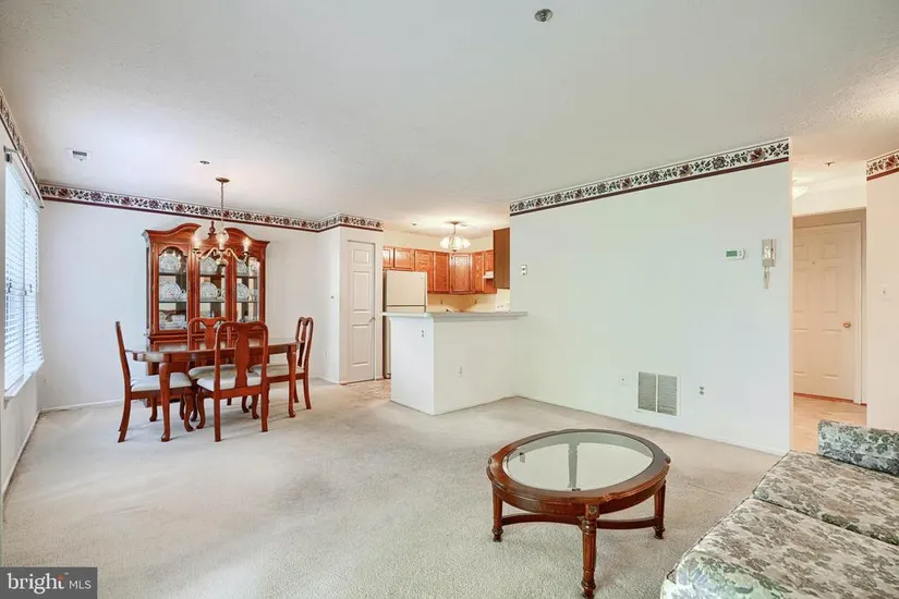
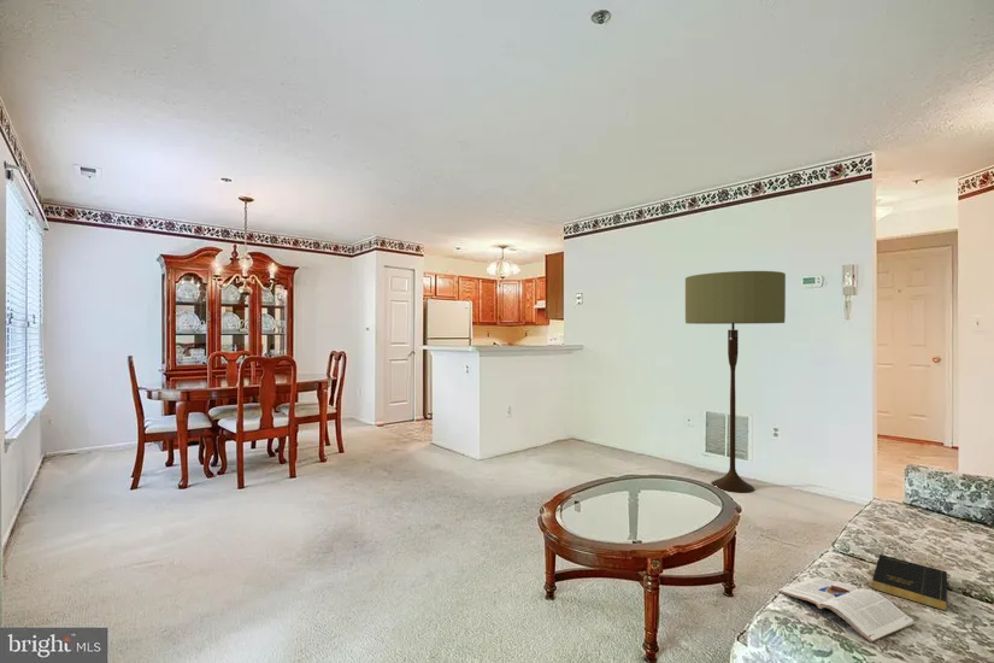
+ book (910, 579)
+ floor lamp (733, 380)
+ magazine (841, 599)
